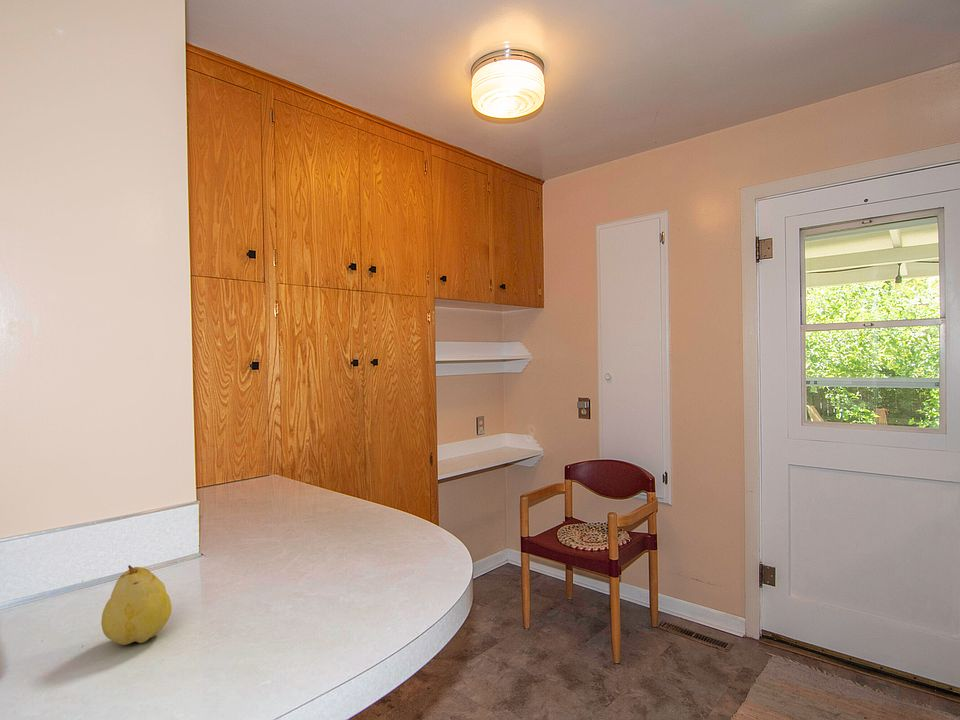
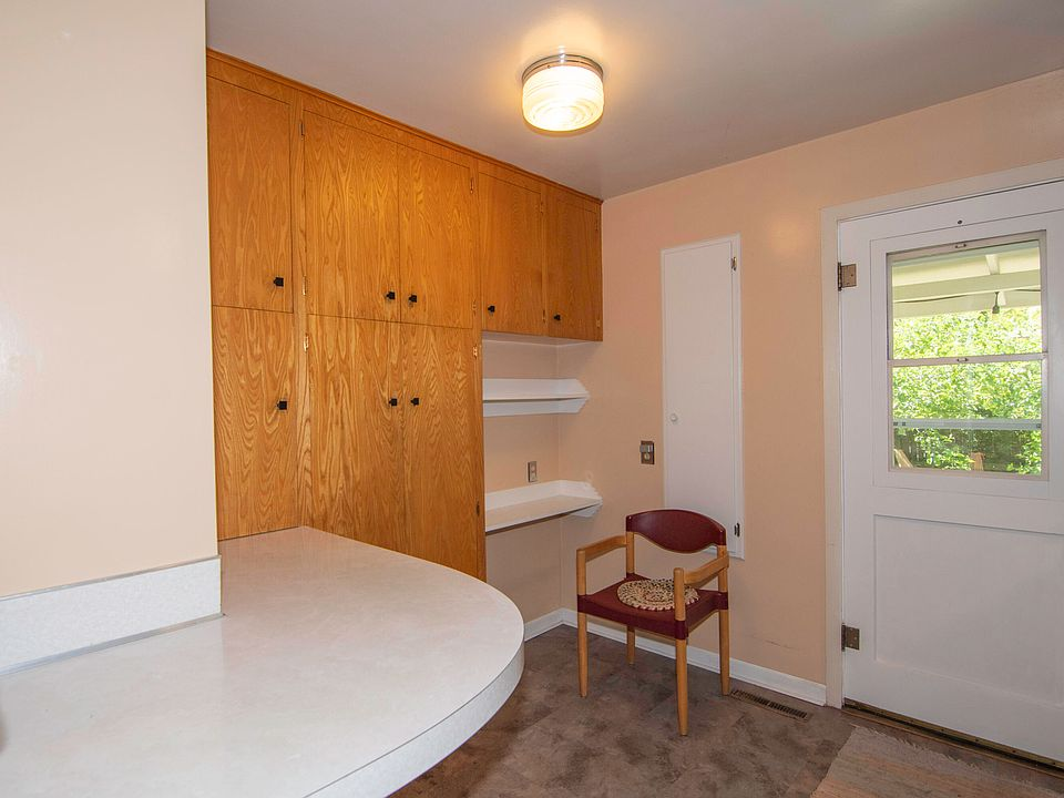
- fruit (137, 599)
